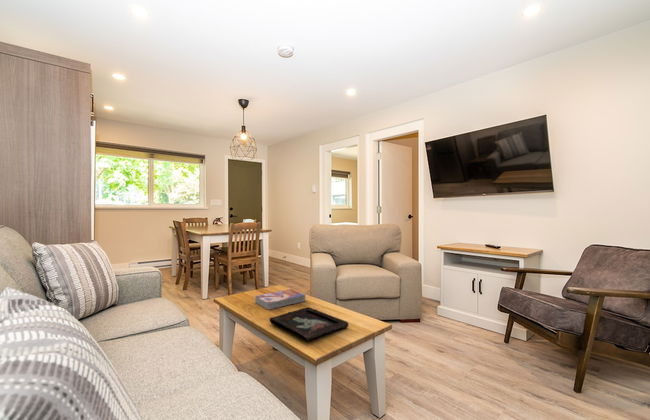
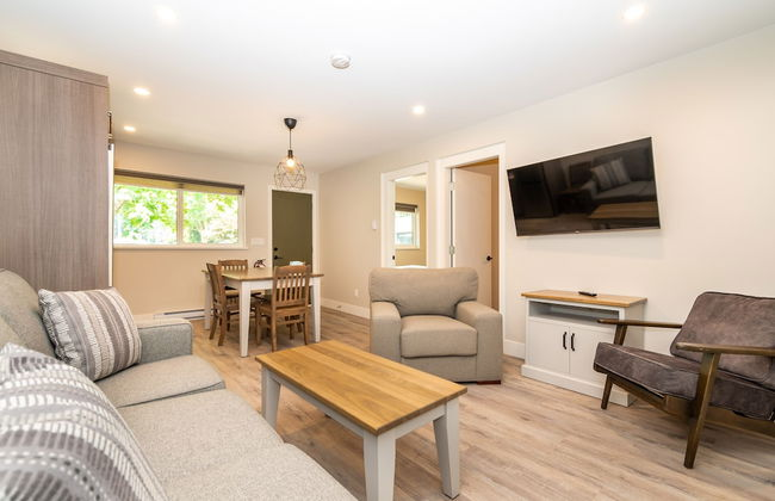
- textbook (280, 298)
- decorative tray (307, 322)
